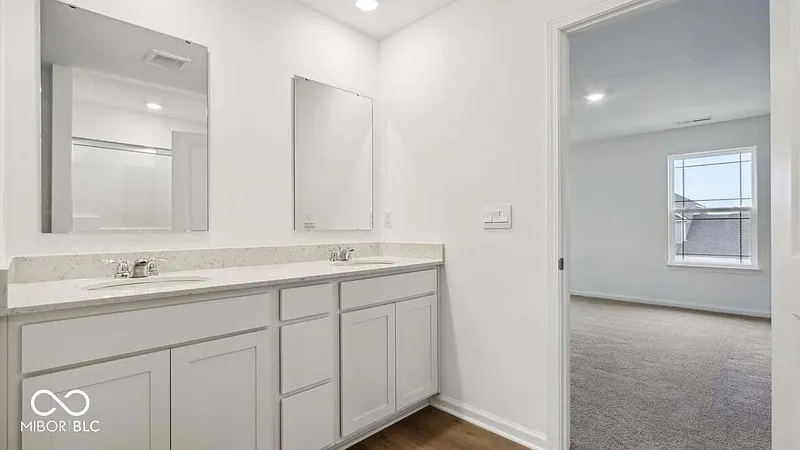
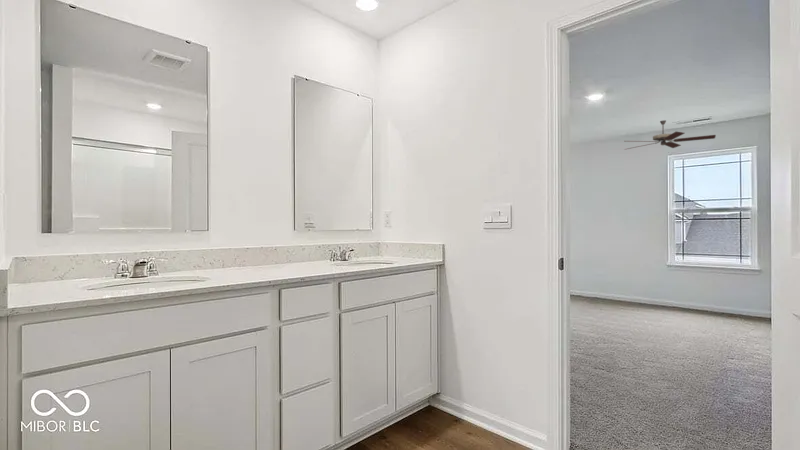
+ ceiling fan (666, 134)
